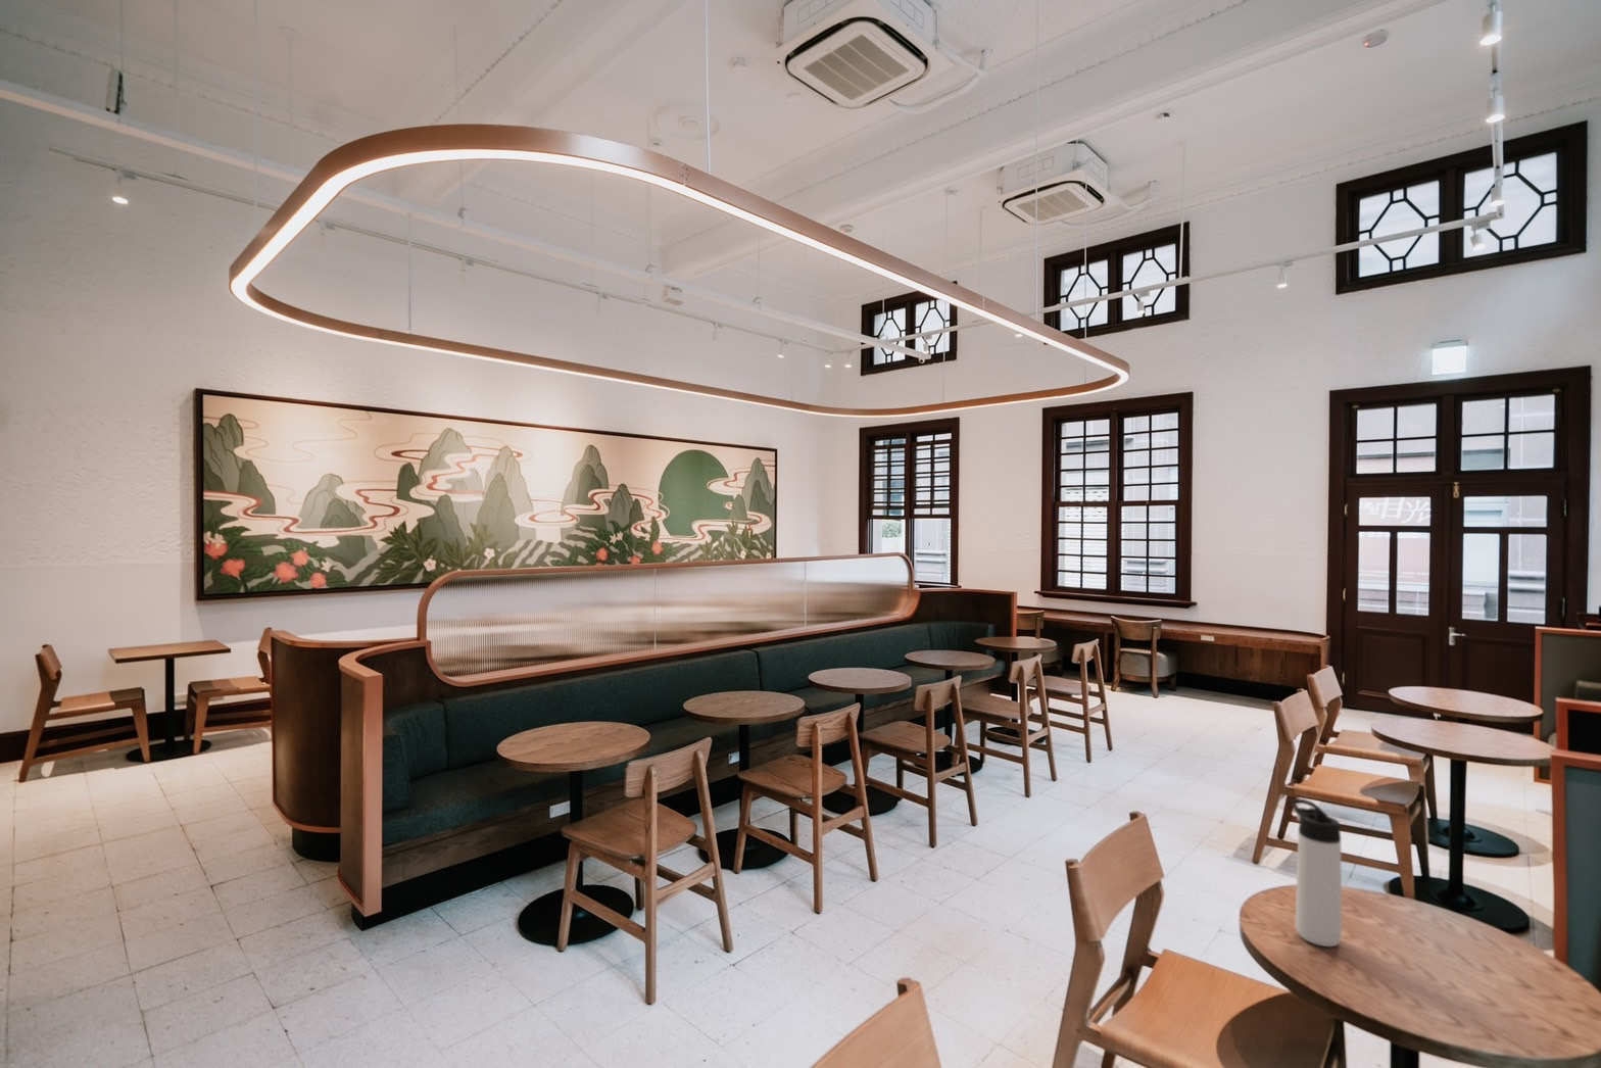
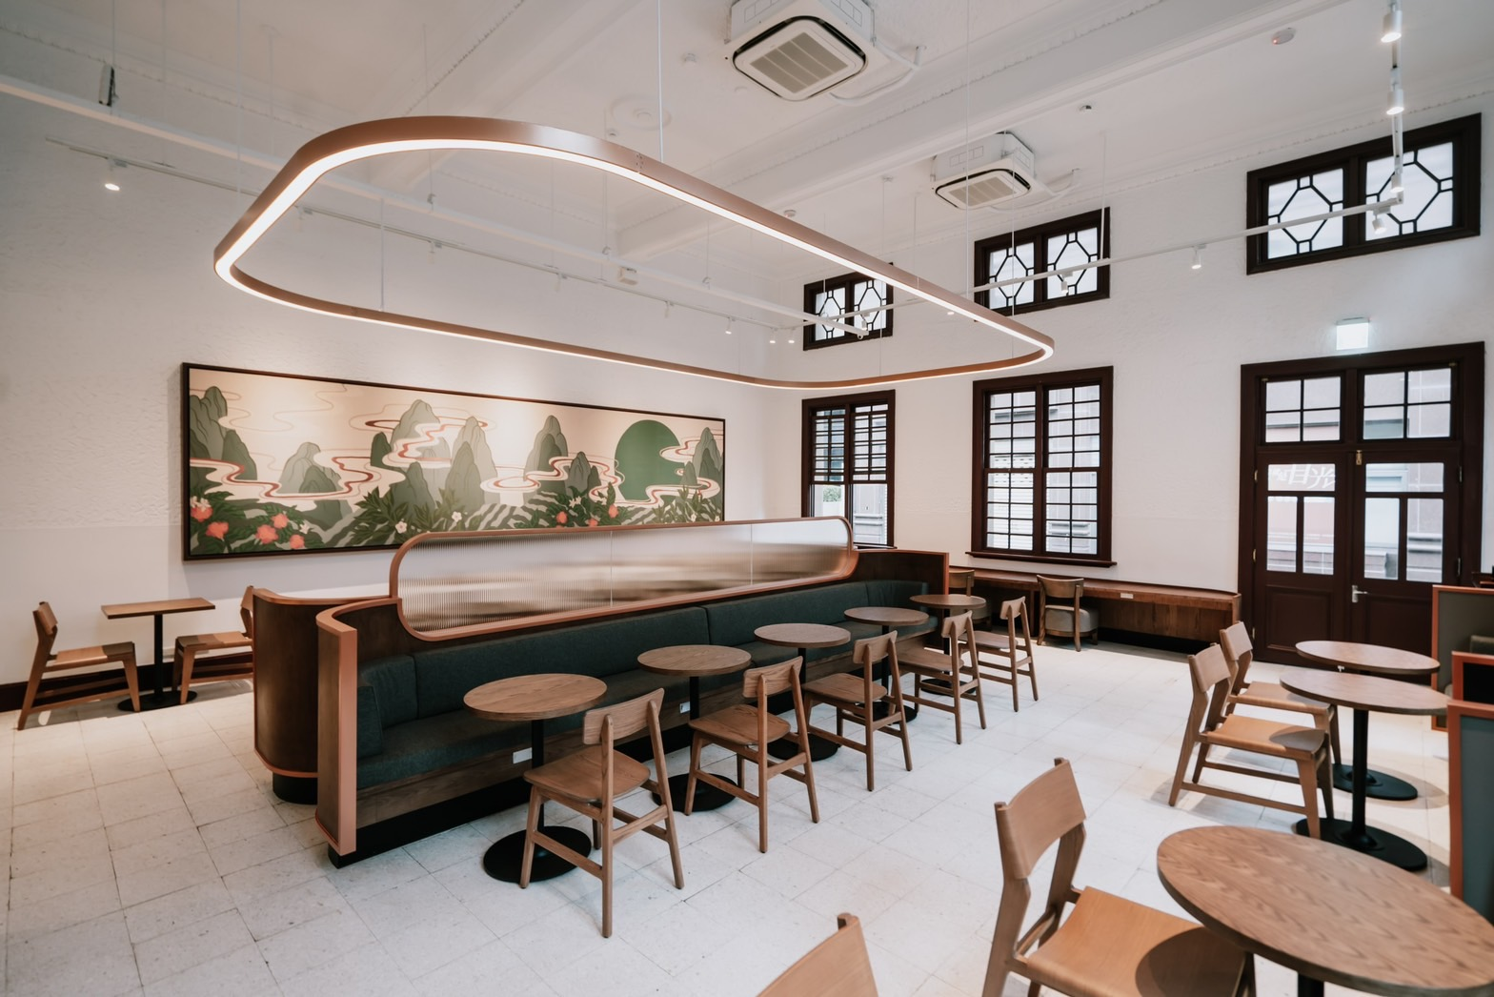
- thermos bottle (1313, 871)
